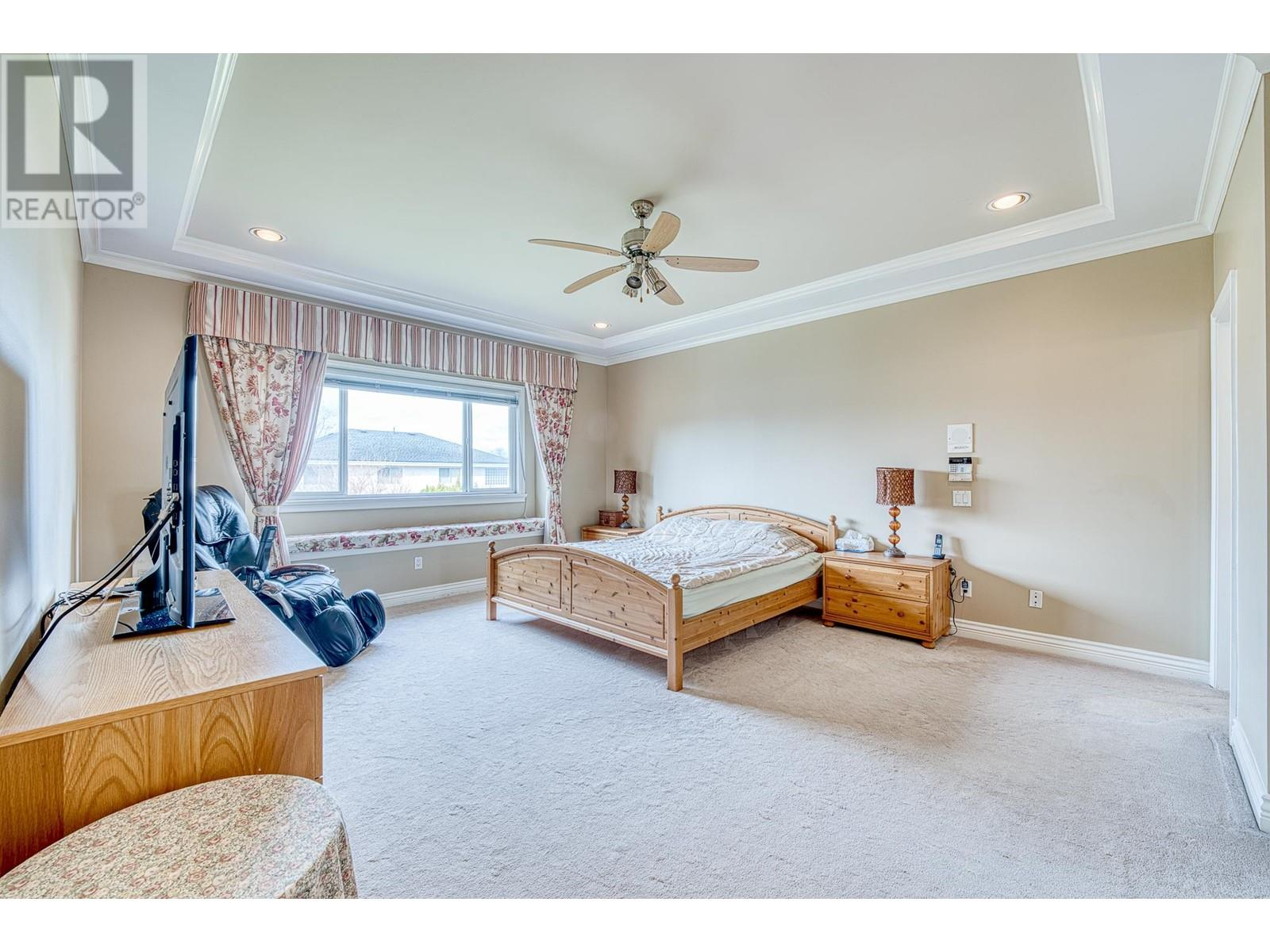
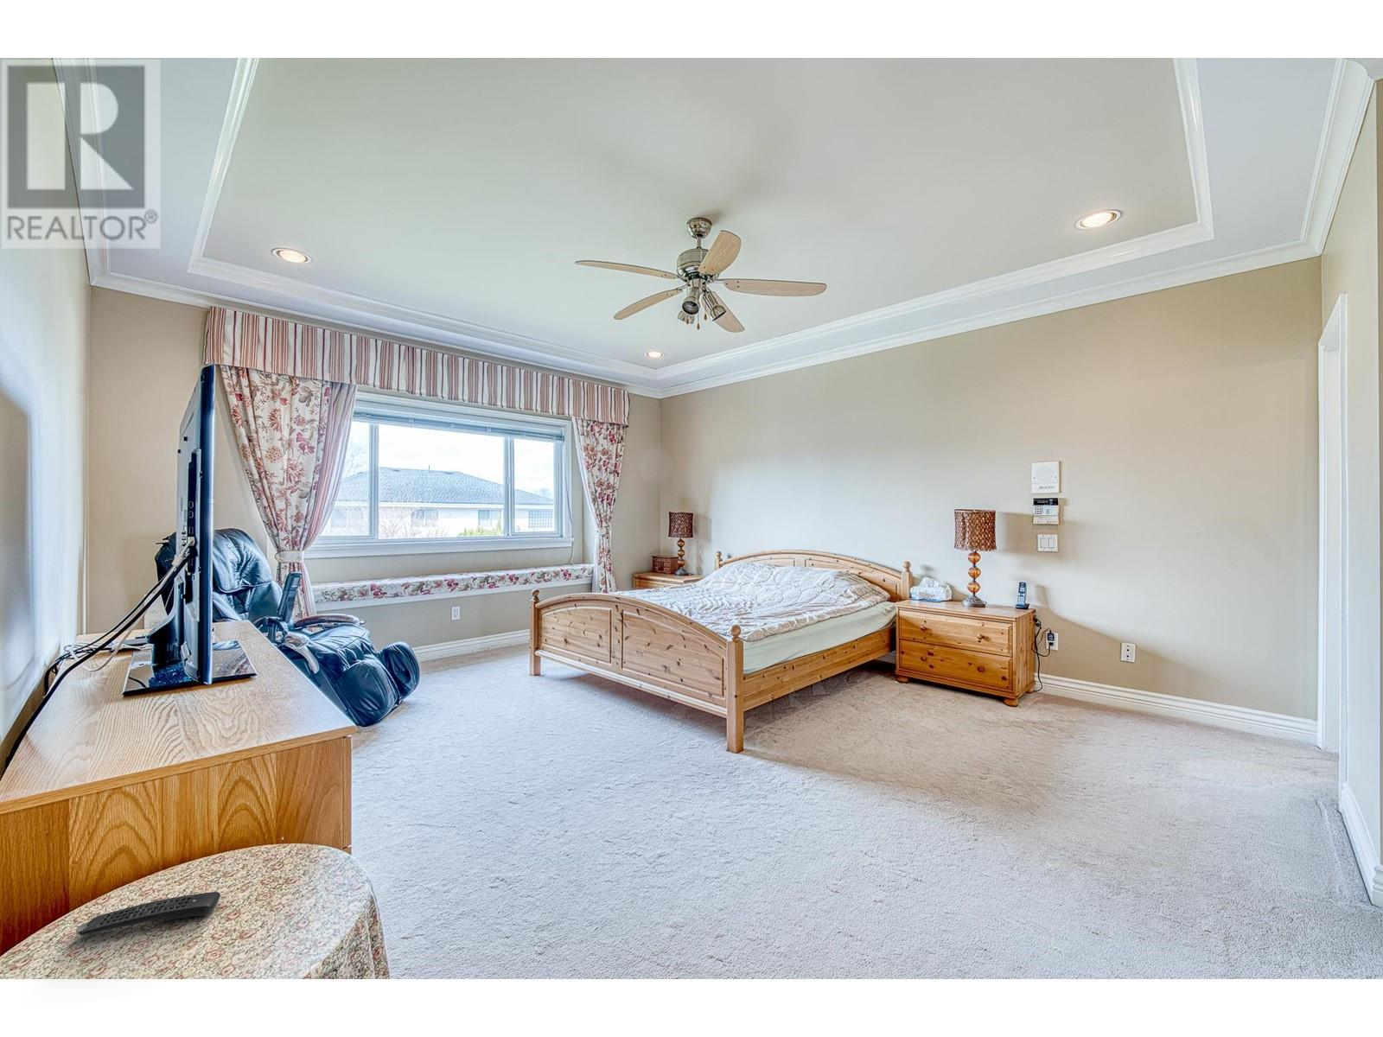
+ remote control (149, 914)
